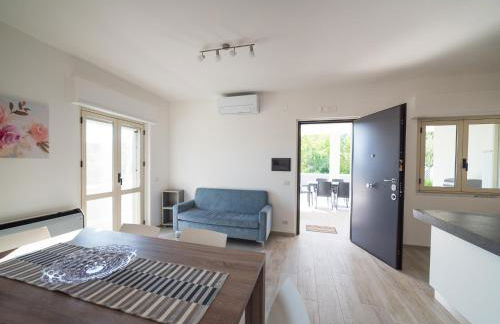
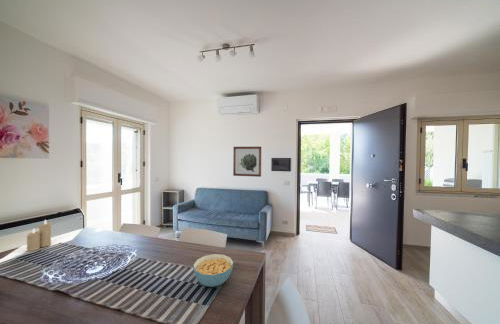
+ candle (39, 234)
+ wall art (247, 161)
+ cereal bowl (213, 273)
